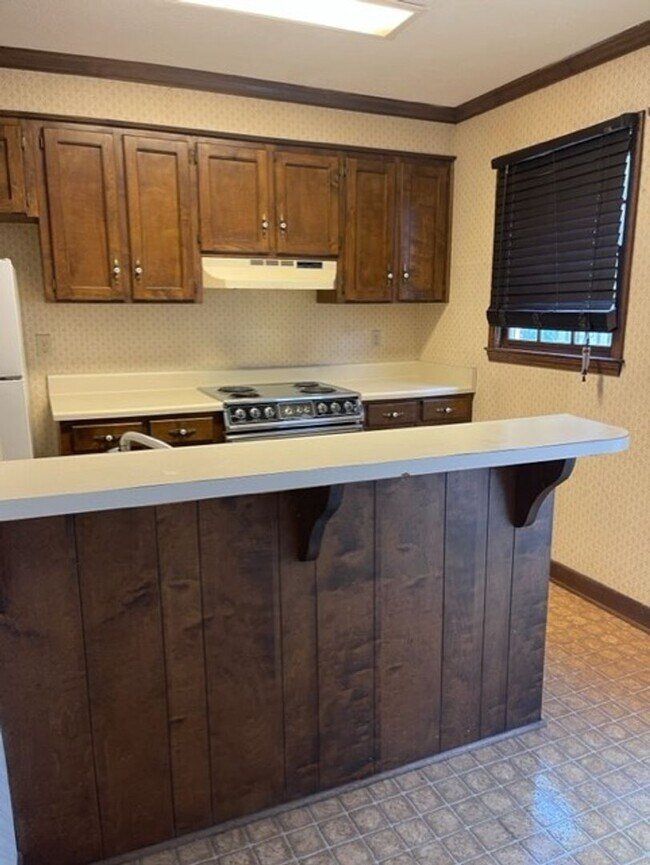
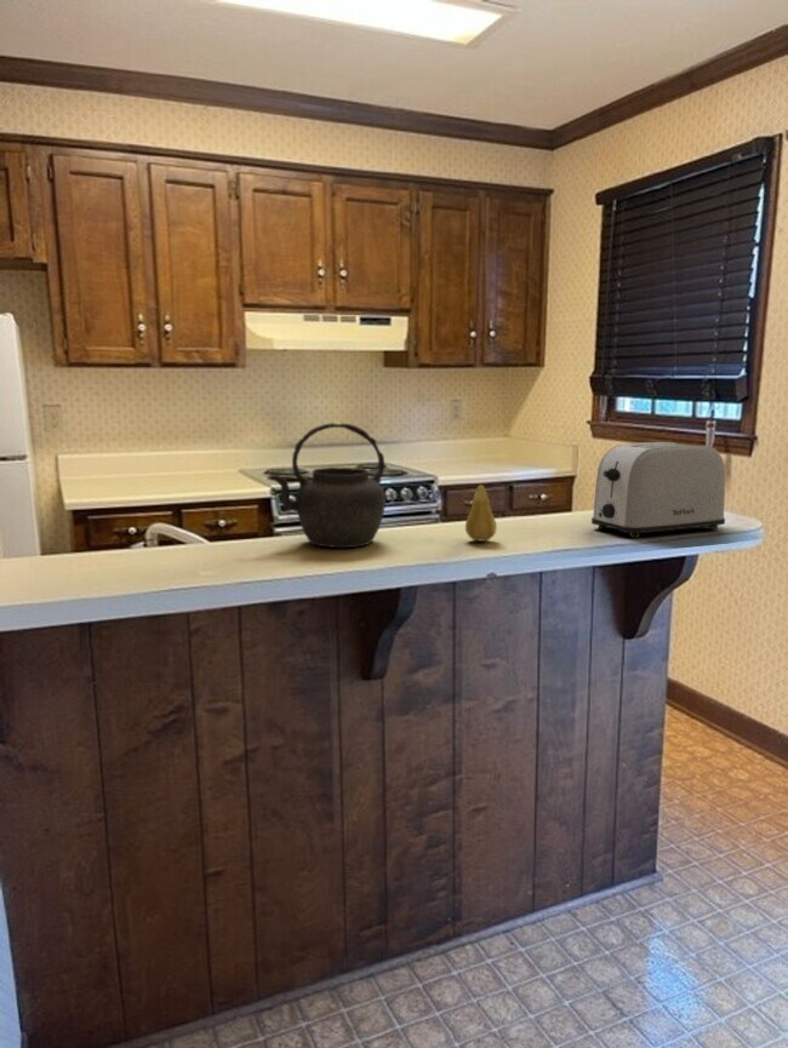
+ toaster (657, 486)
+ kettle (327, 483)
+ fruit (480, 512)
